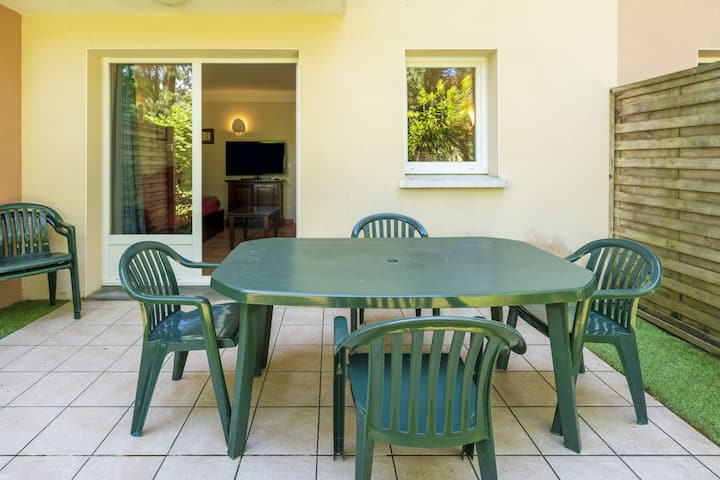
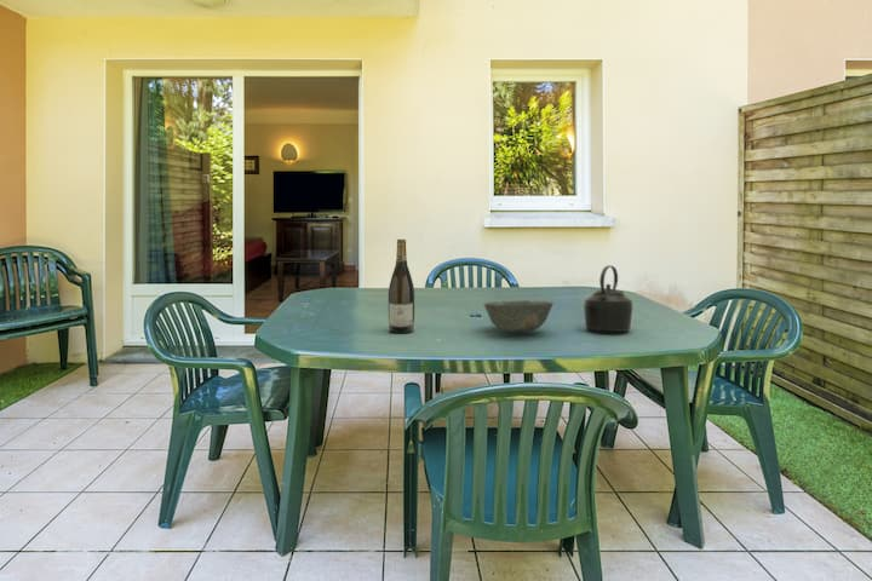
+ bowl (517, 317)
+ wine bottle (401, 284)
+ kettle (610, 297)
